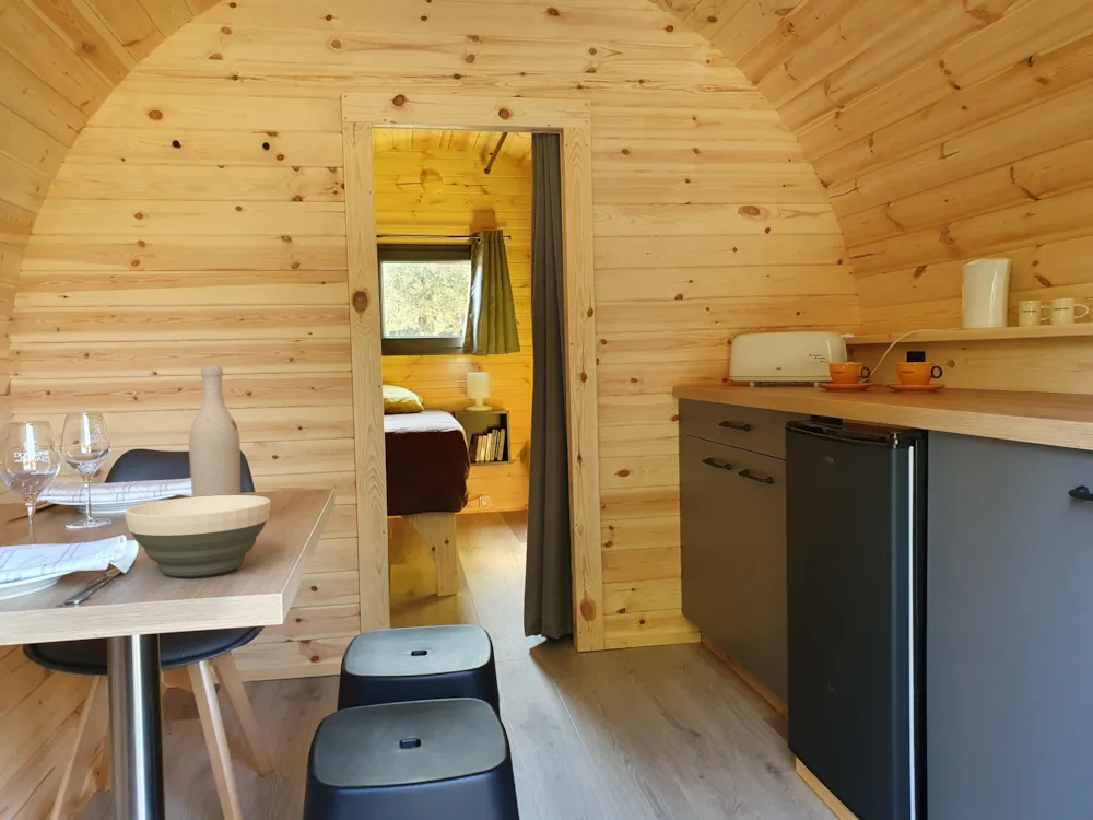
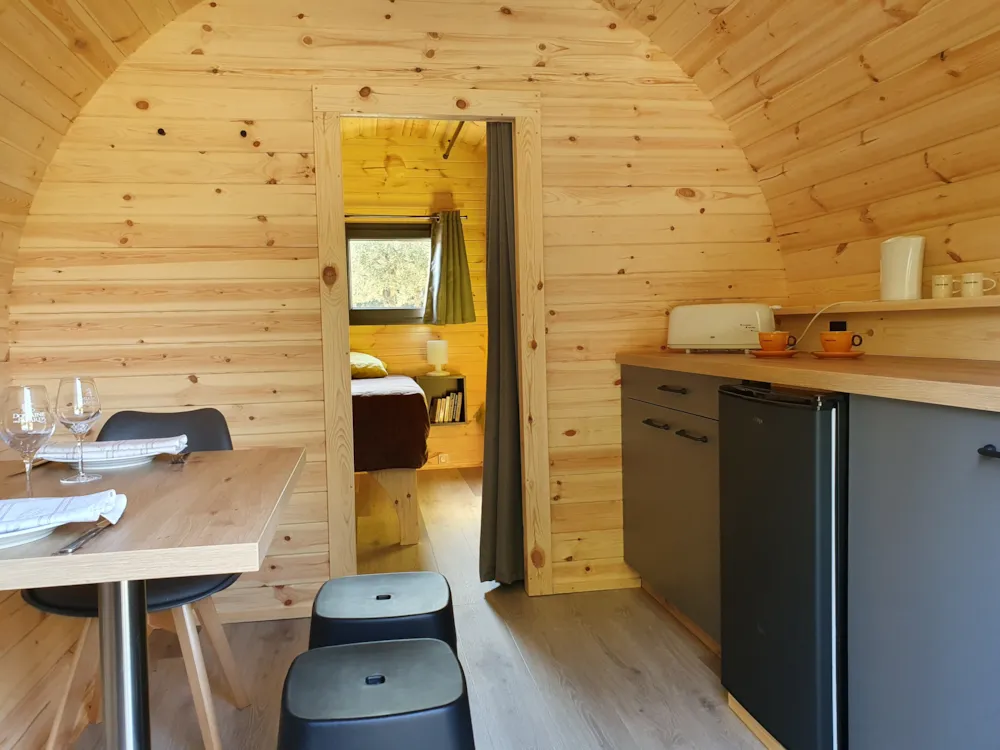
- bowl (201, 536)
- wine bottle (214, 447)
